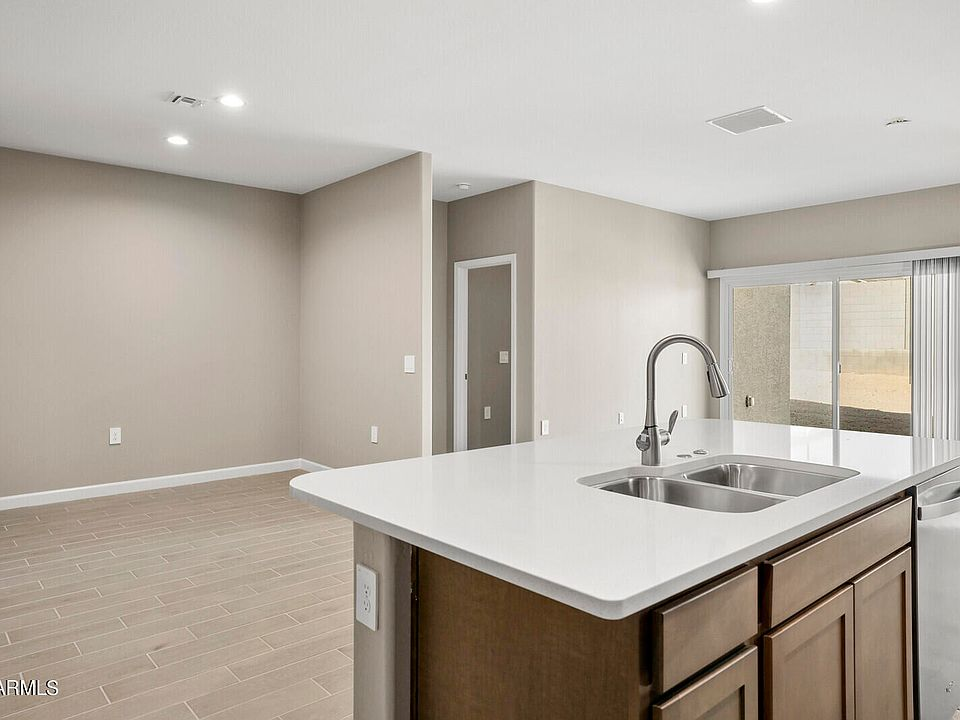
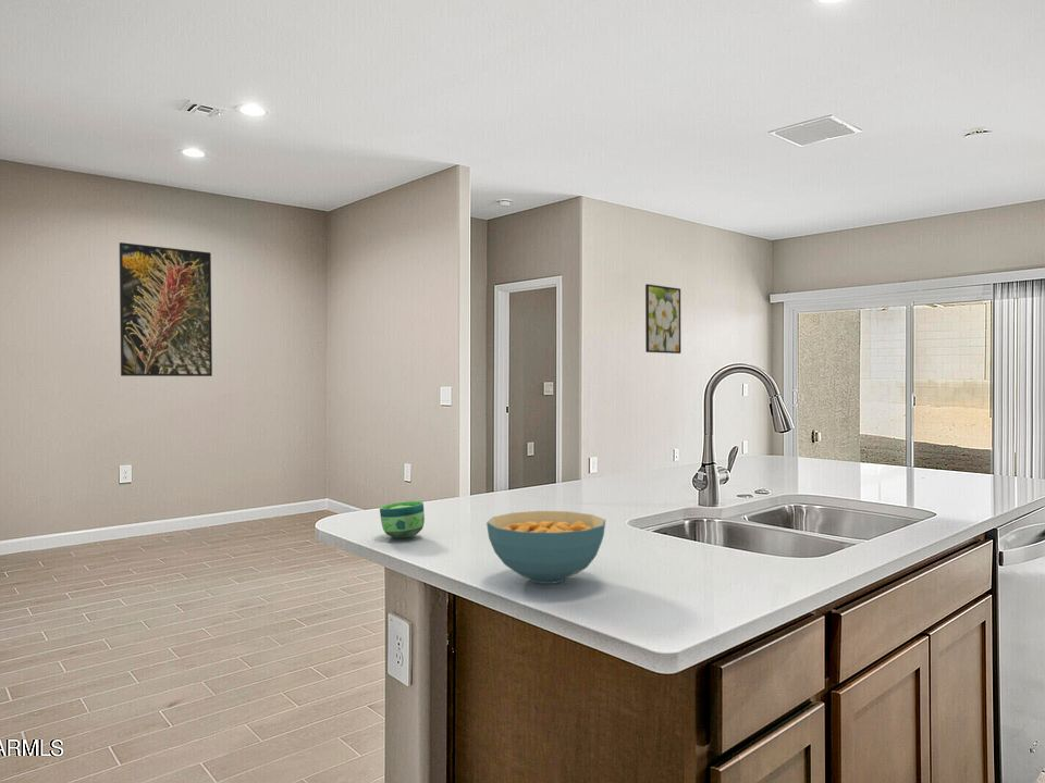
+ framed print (663, 320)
+ cereal bowl (546, 549)
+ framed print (167, 311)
+ cup (399, 518)
